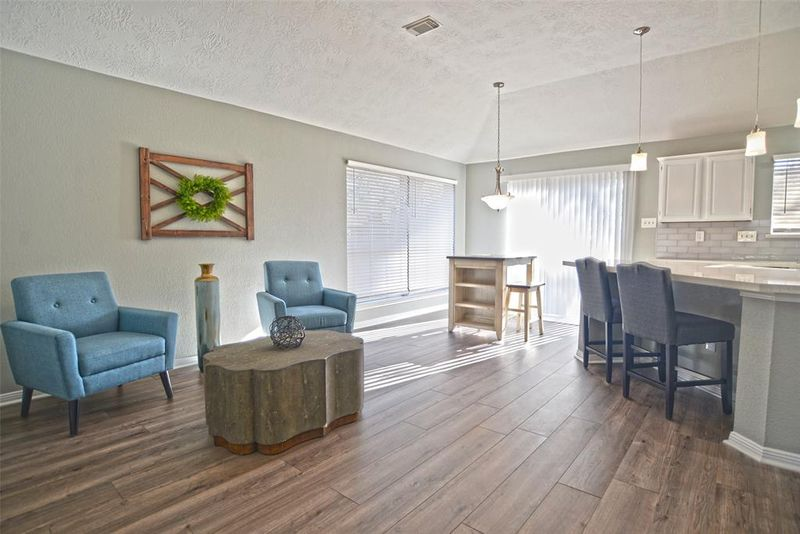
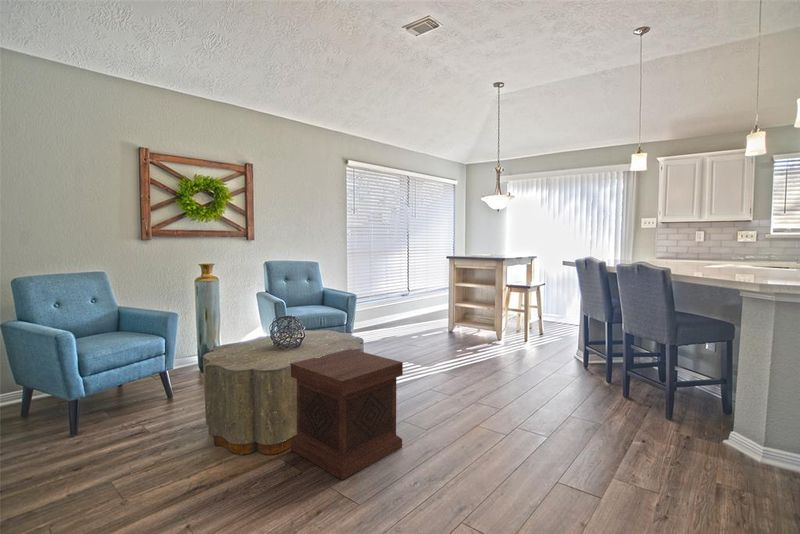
+ side table (346, 405)
